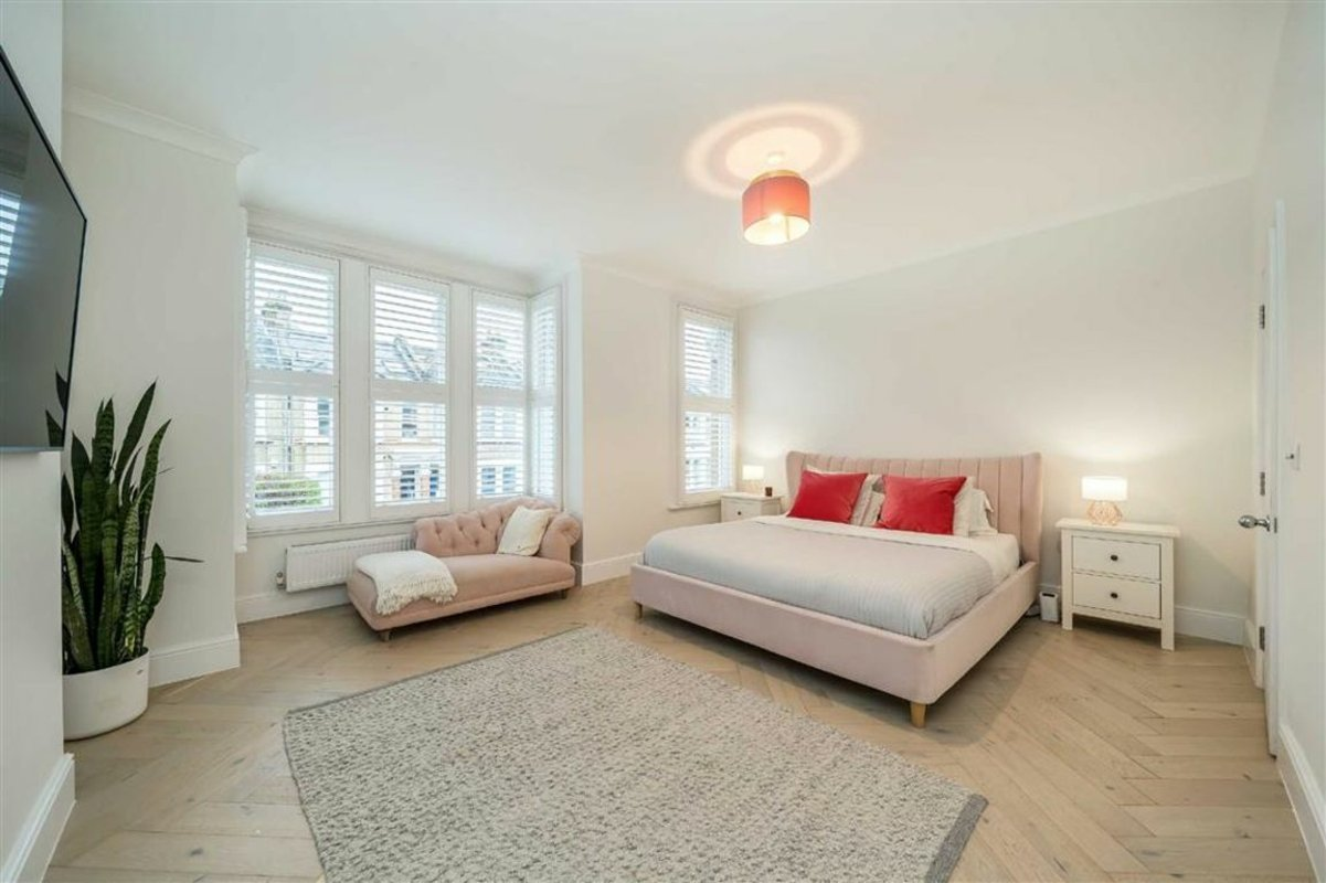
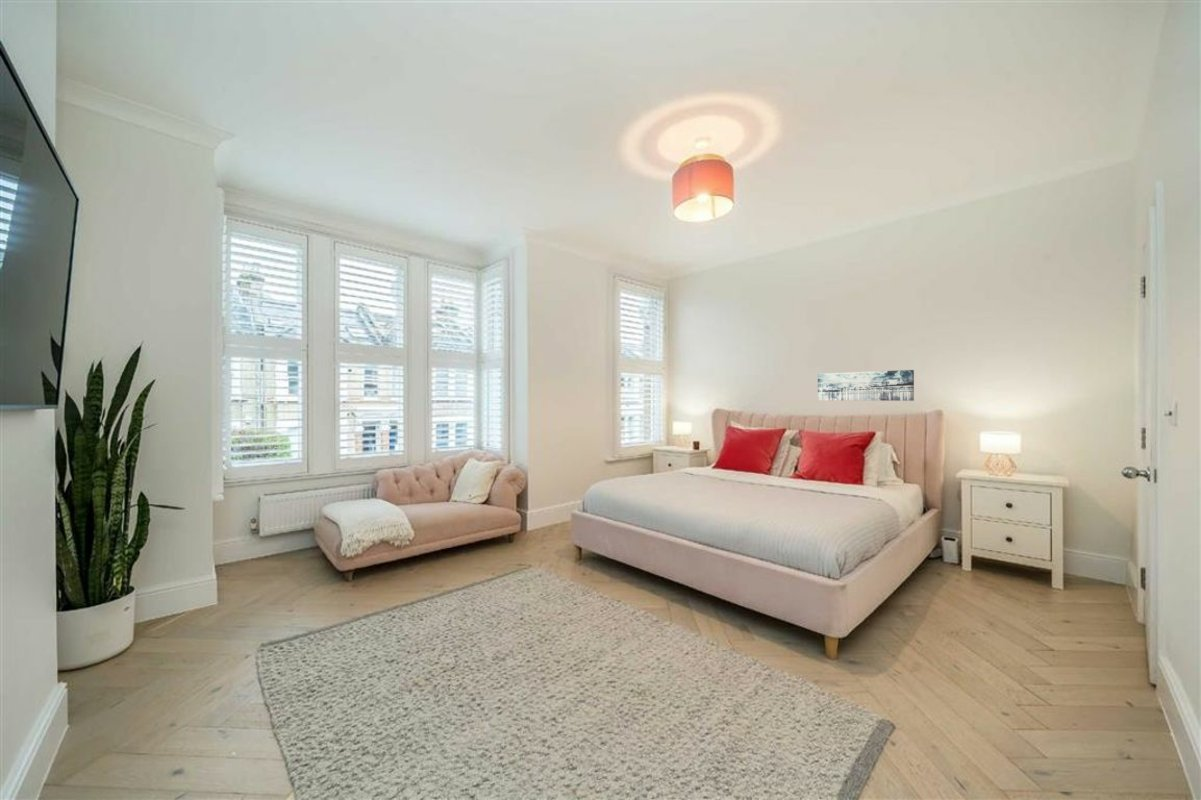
+ wall art (862, 386)
